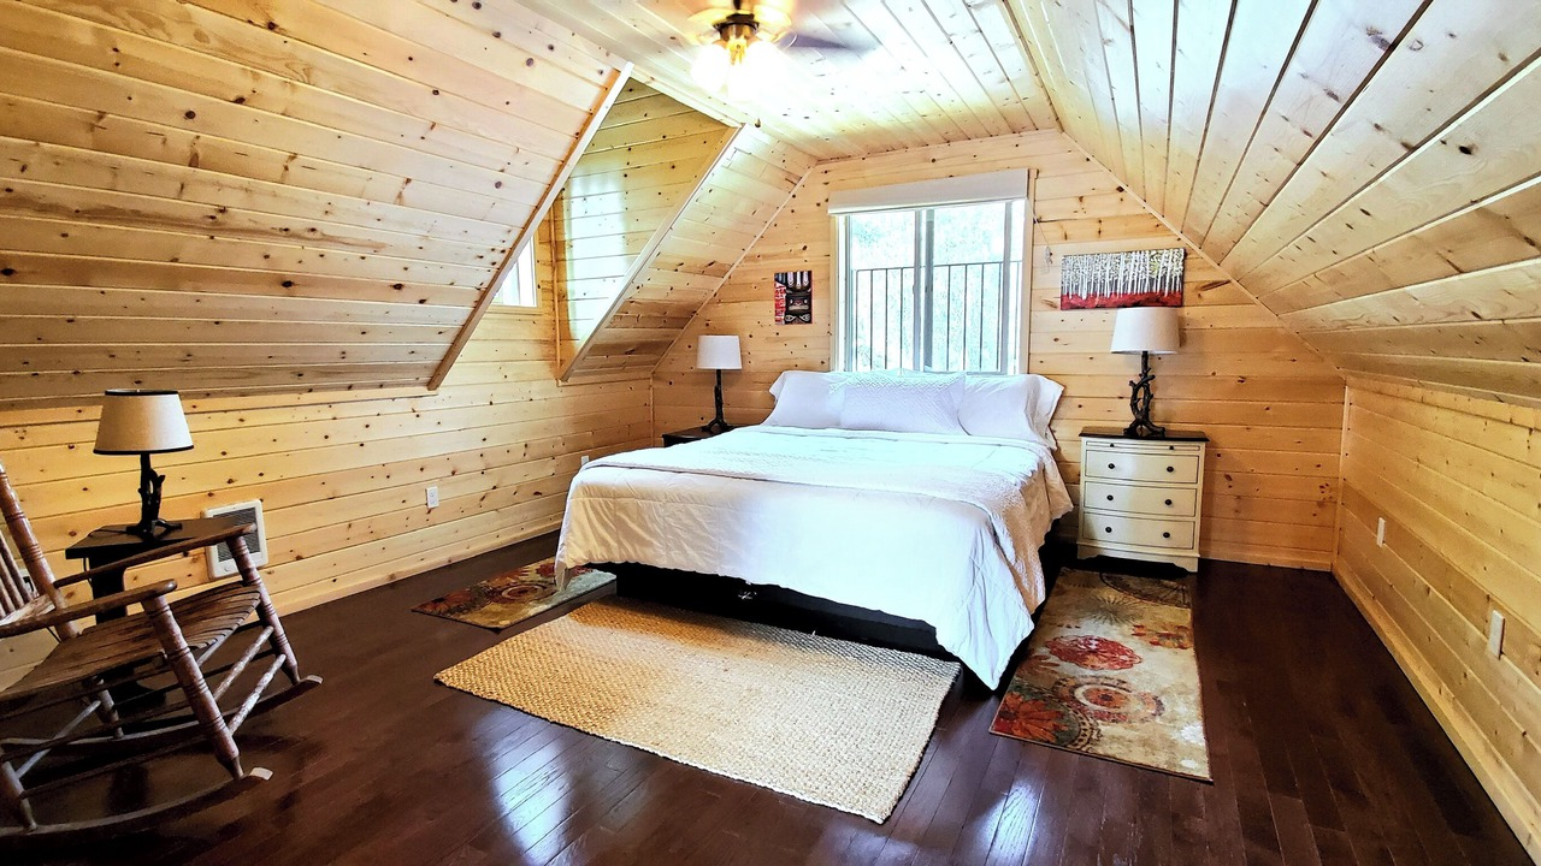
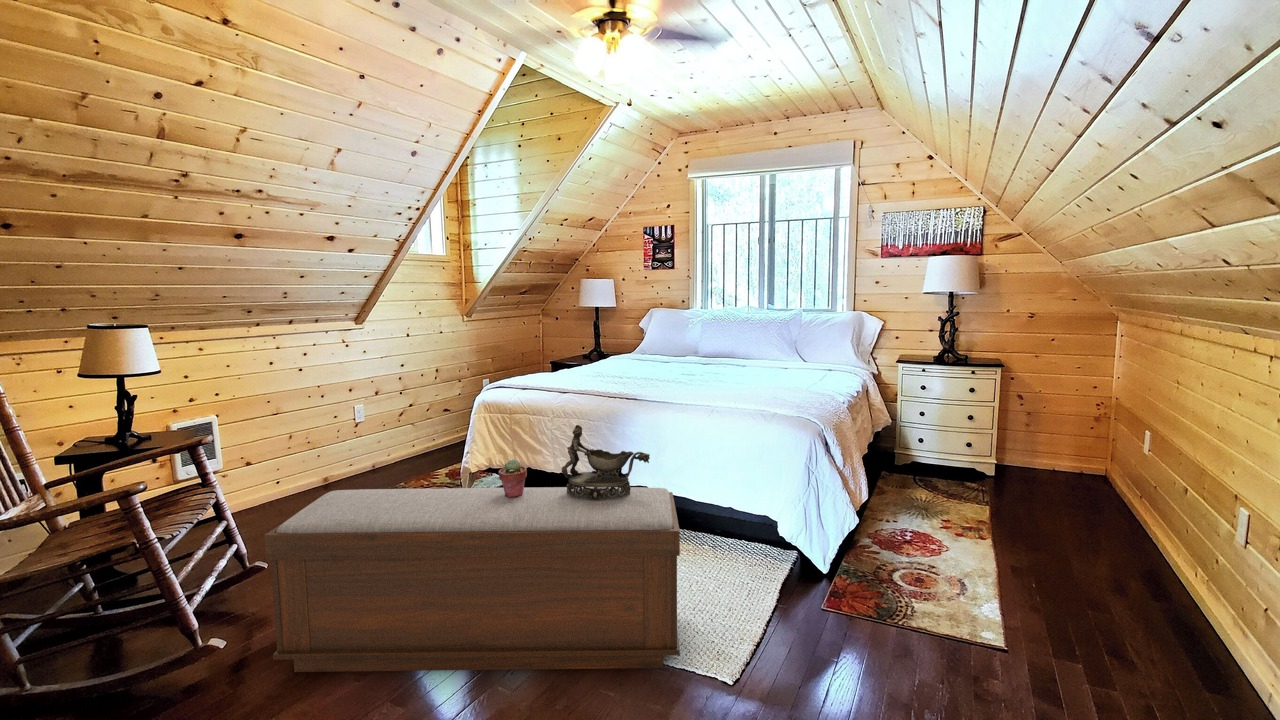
+ decorative bowl (605, 458)
+ potted succulent (513, 476)
+ bench (490, 570)
